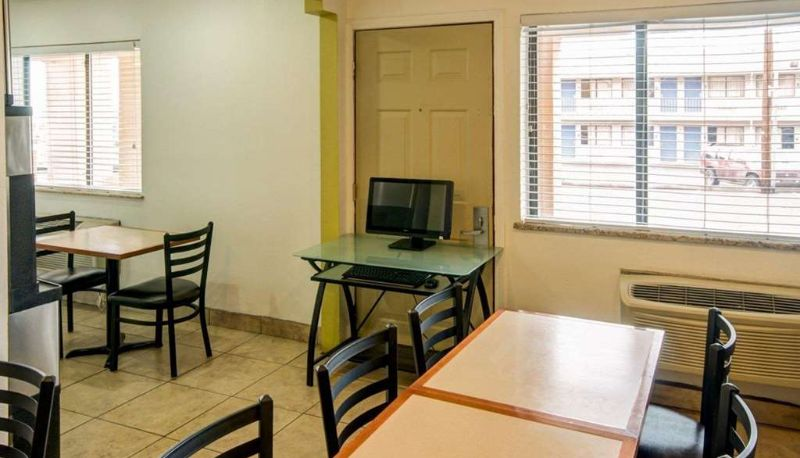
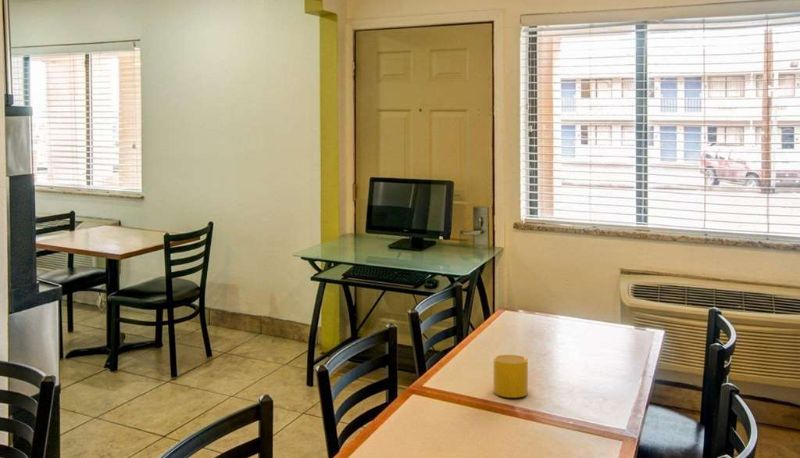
+ cup (510, 375)
